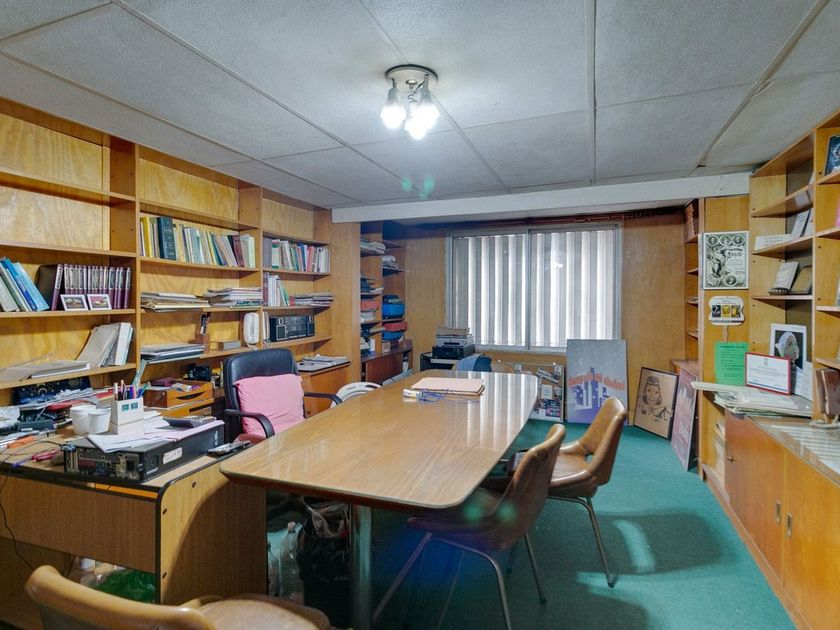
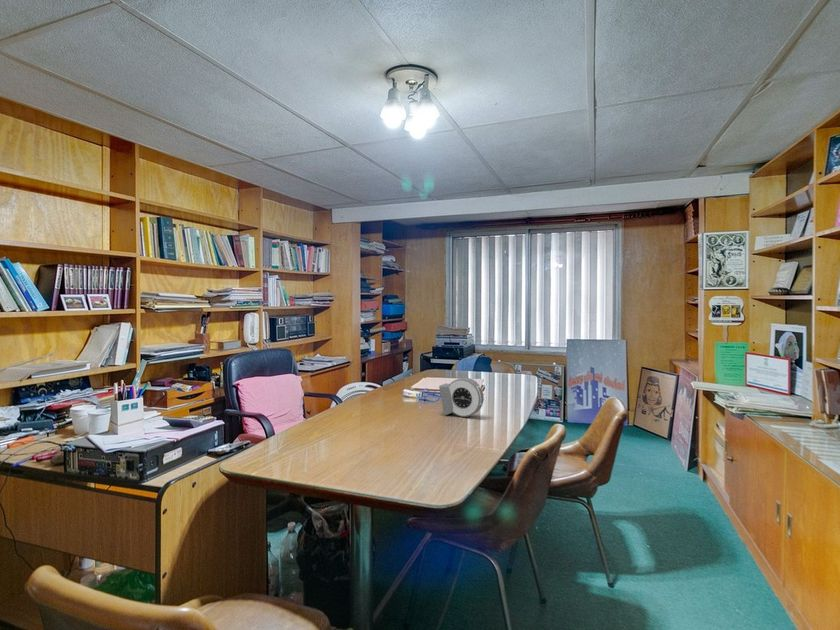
+ alarm clock (462, 396)
